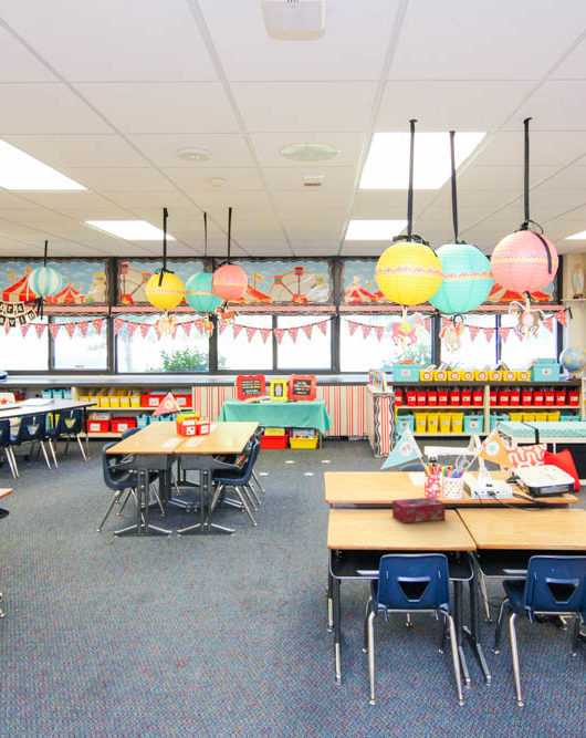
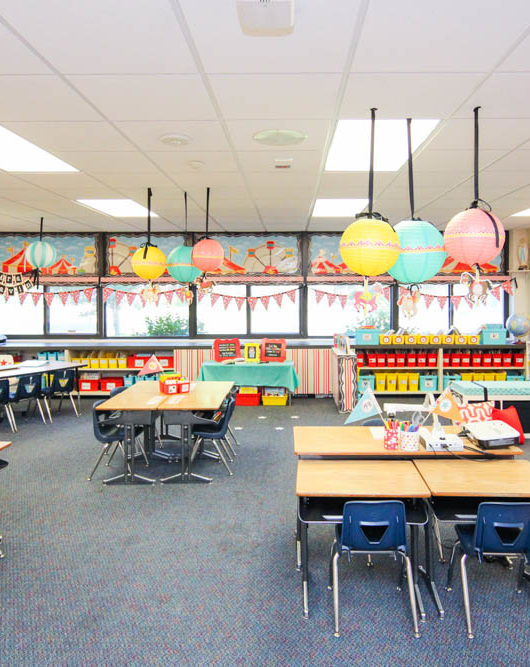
- tissue box (418, 509)
